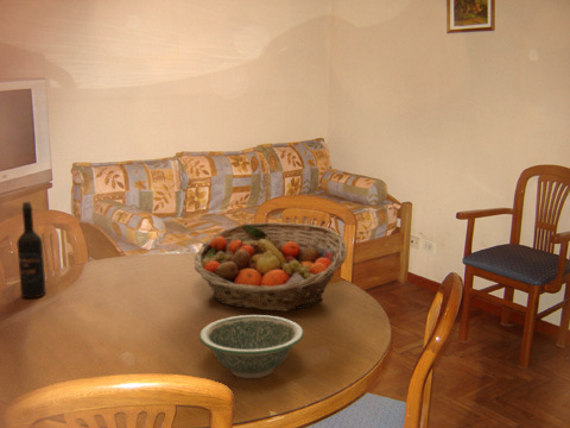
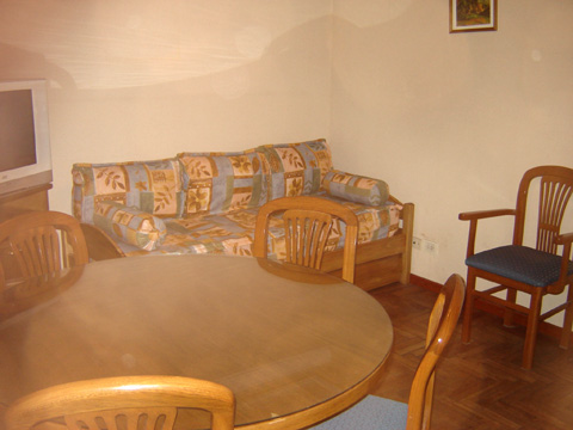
- bowl (252, 350)
- fruit basket (270, 263)
- wine bottle (30, 248)
